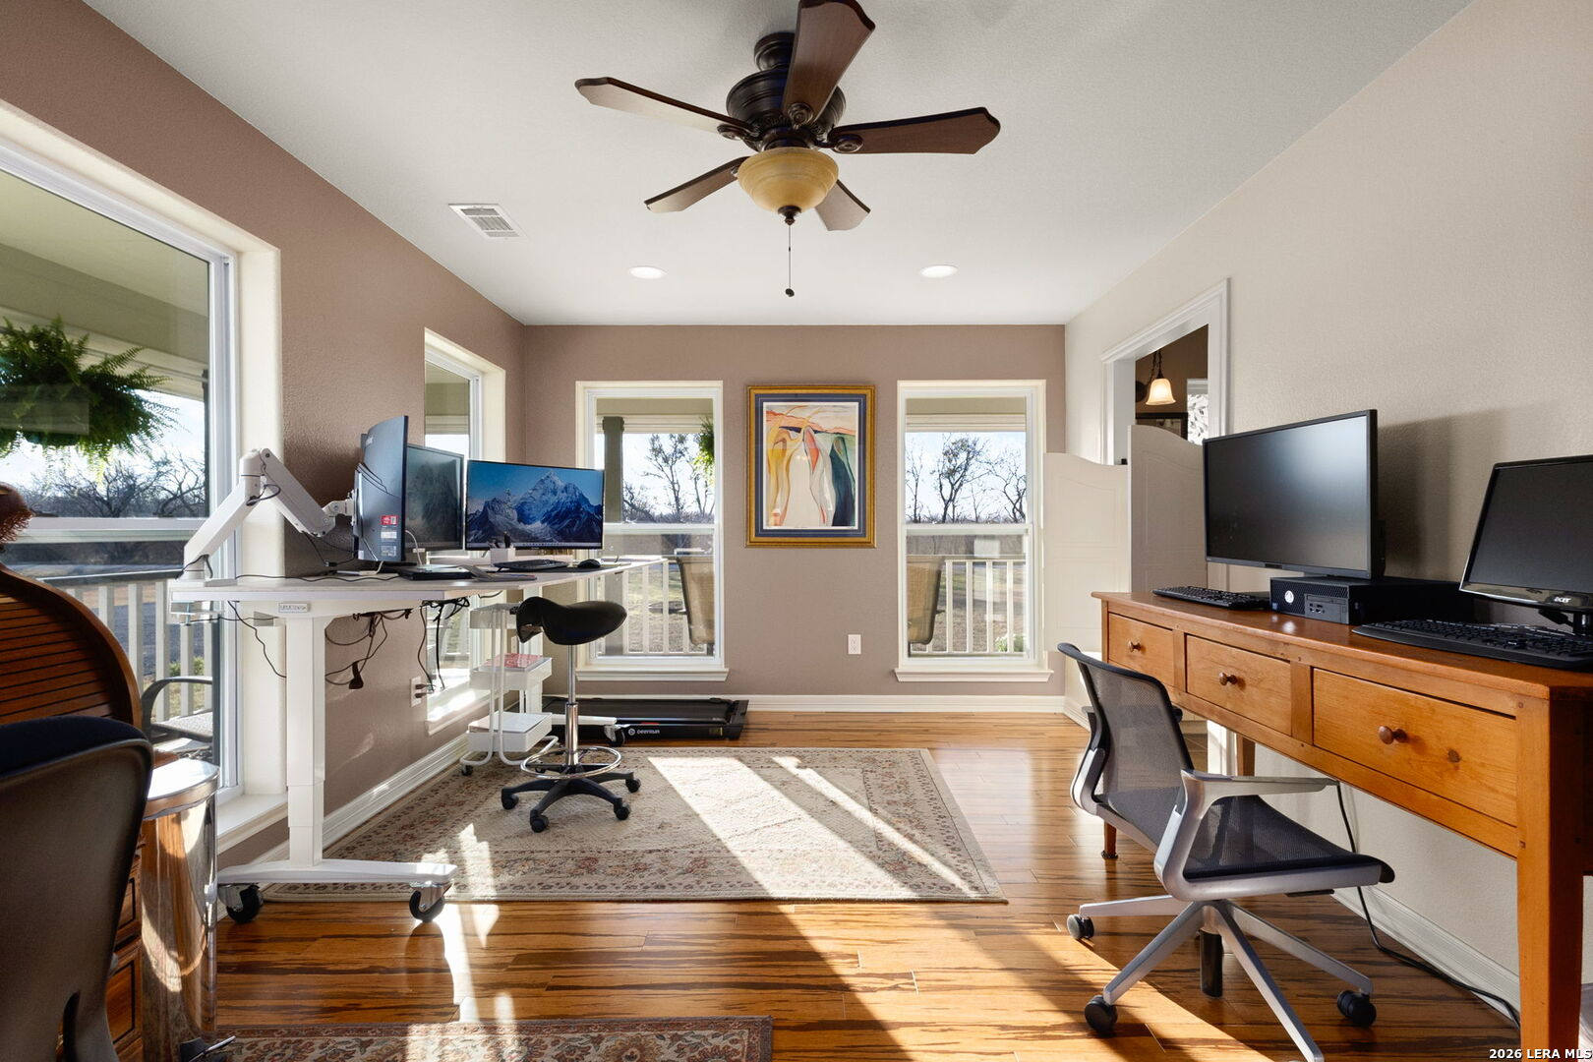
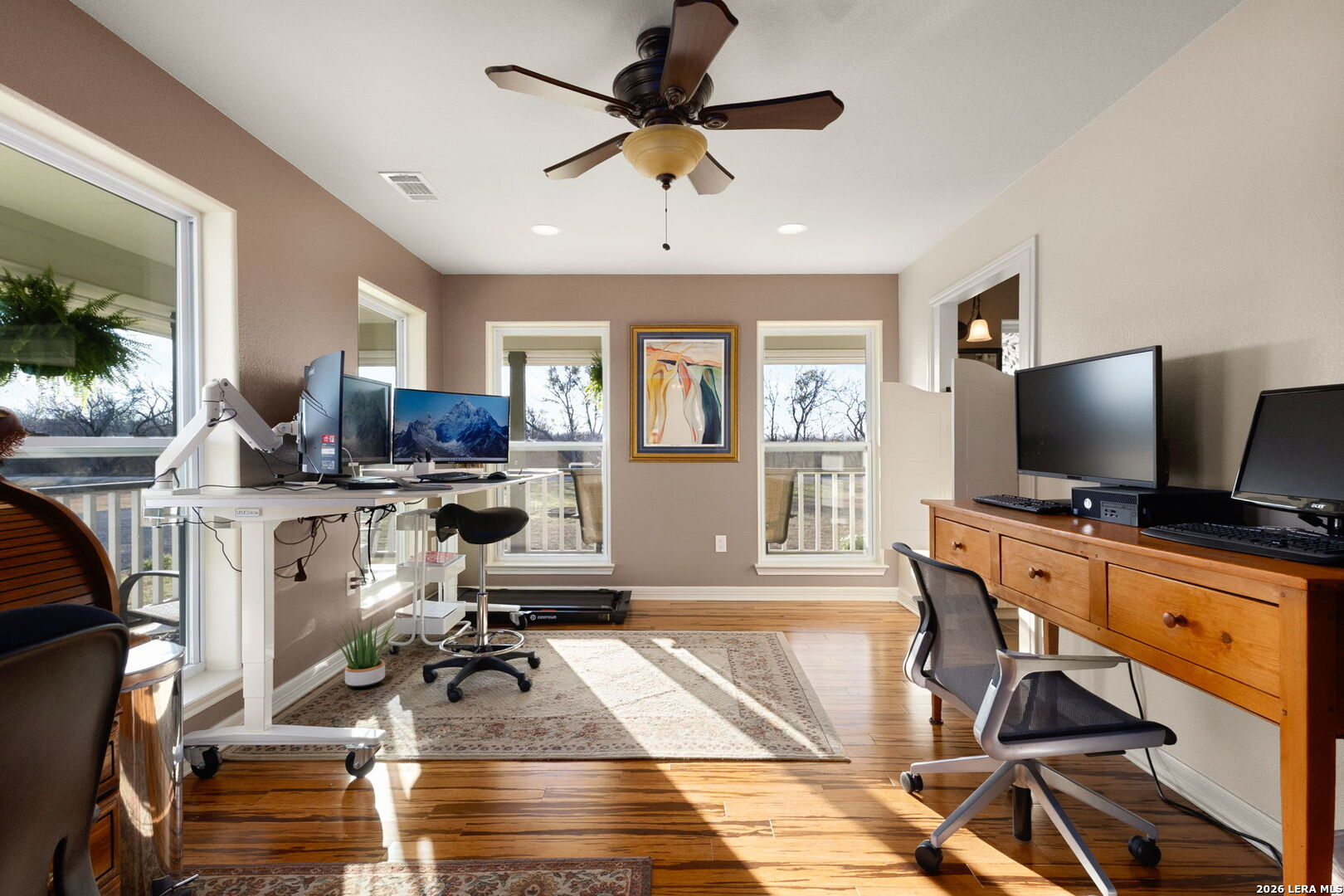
+ potted plant (365, 652)
